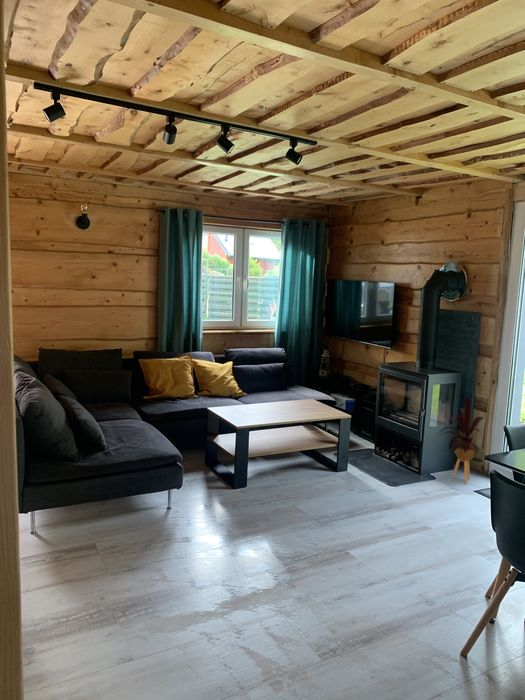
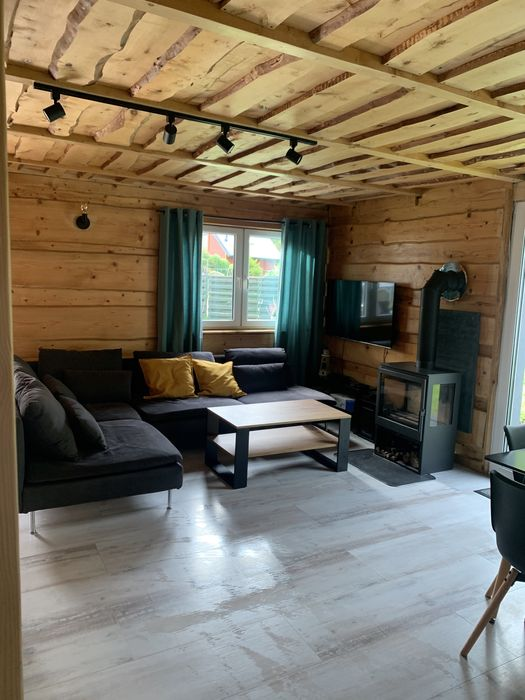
- house plant (460, 437)
